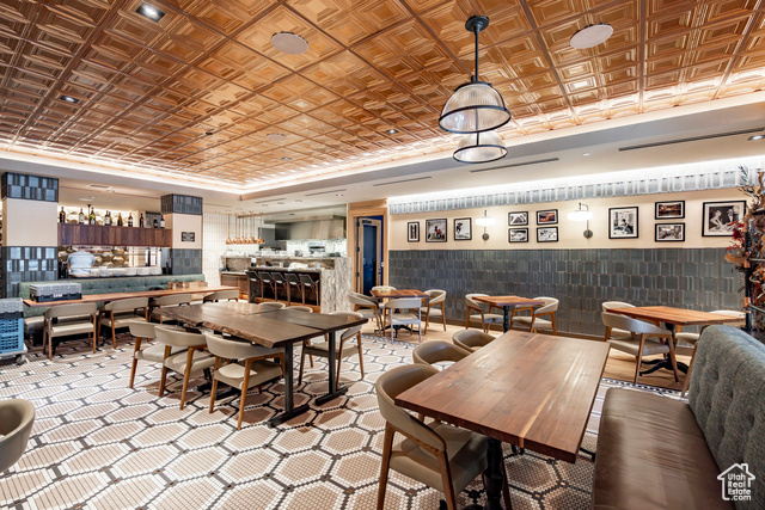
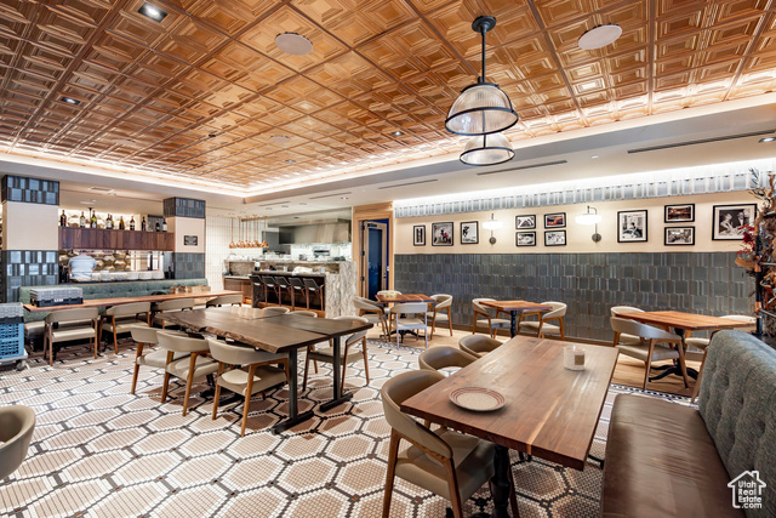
+ candle (574, 355)
+ dinner plate (477, 399)
